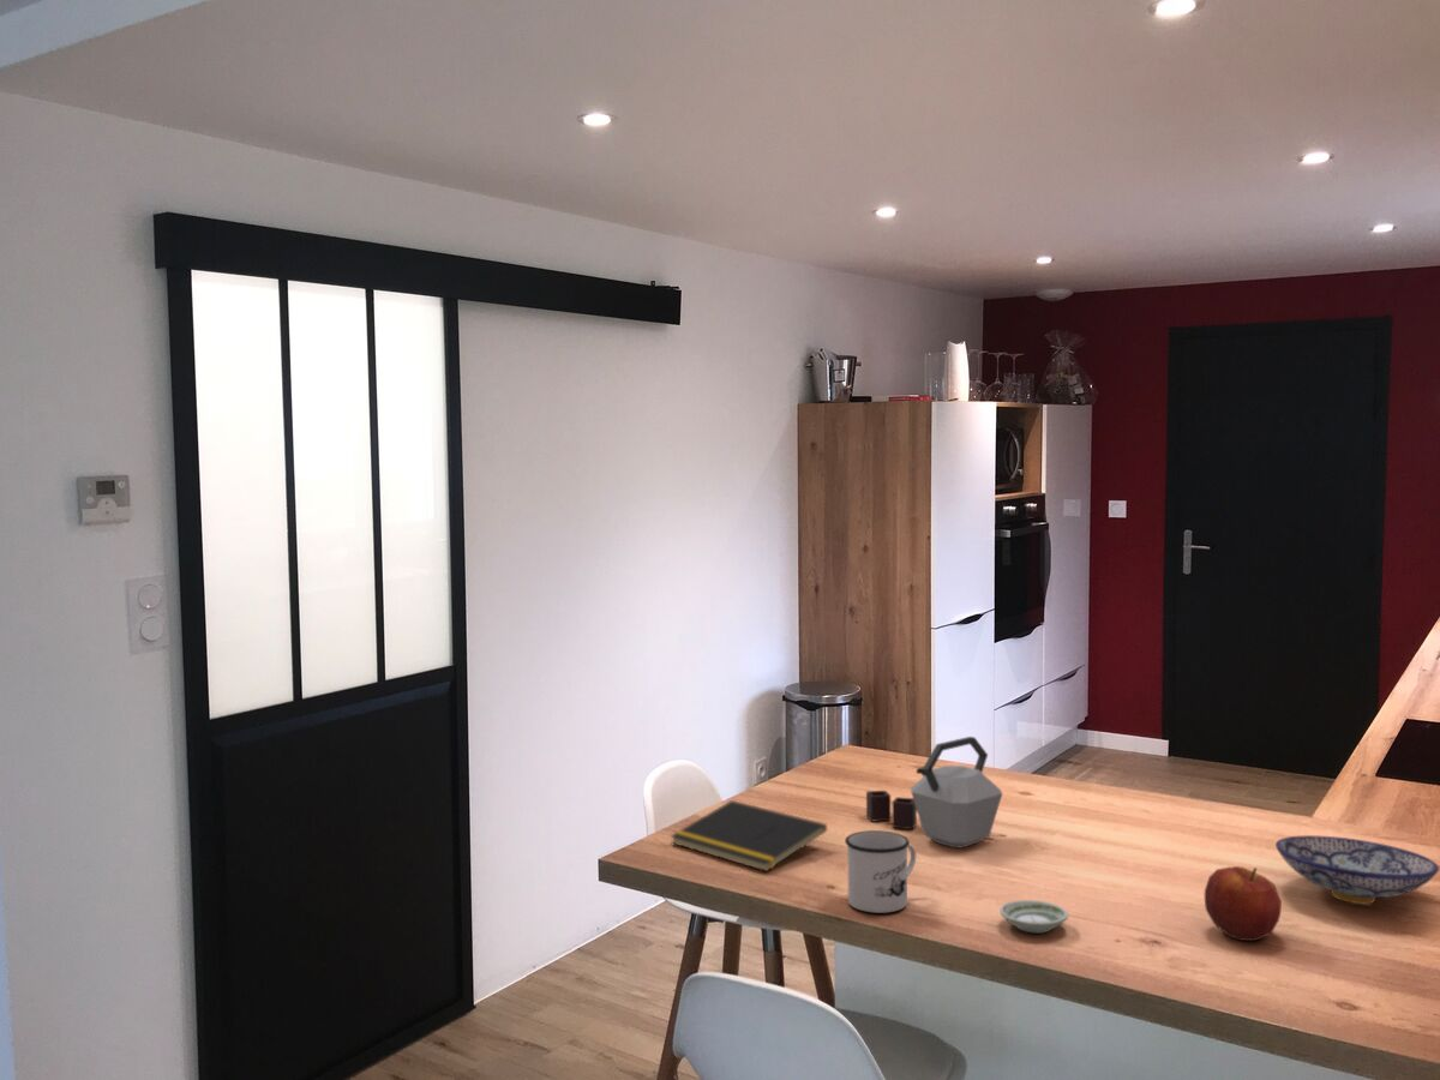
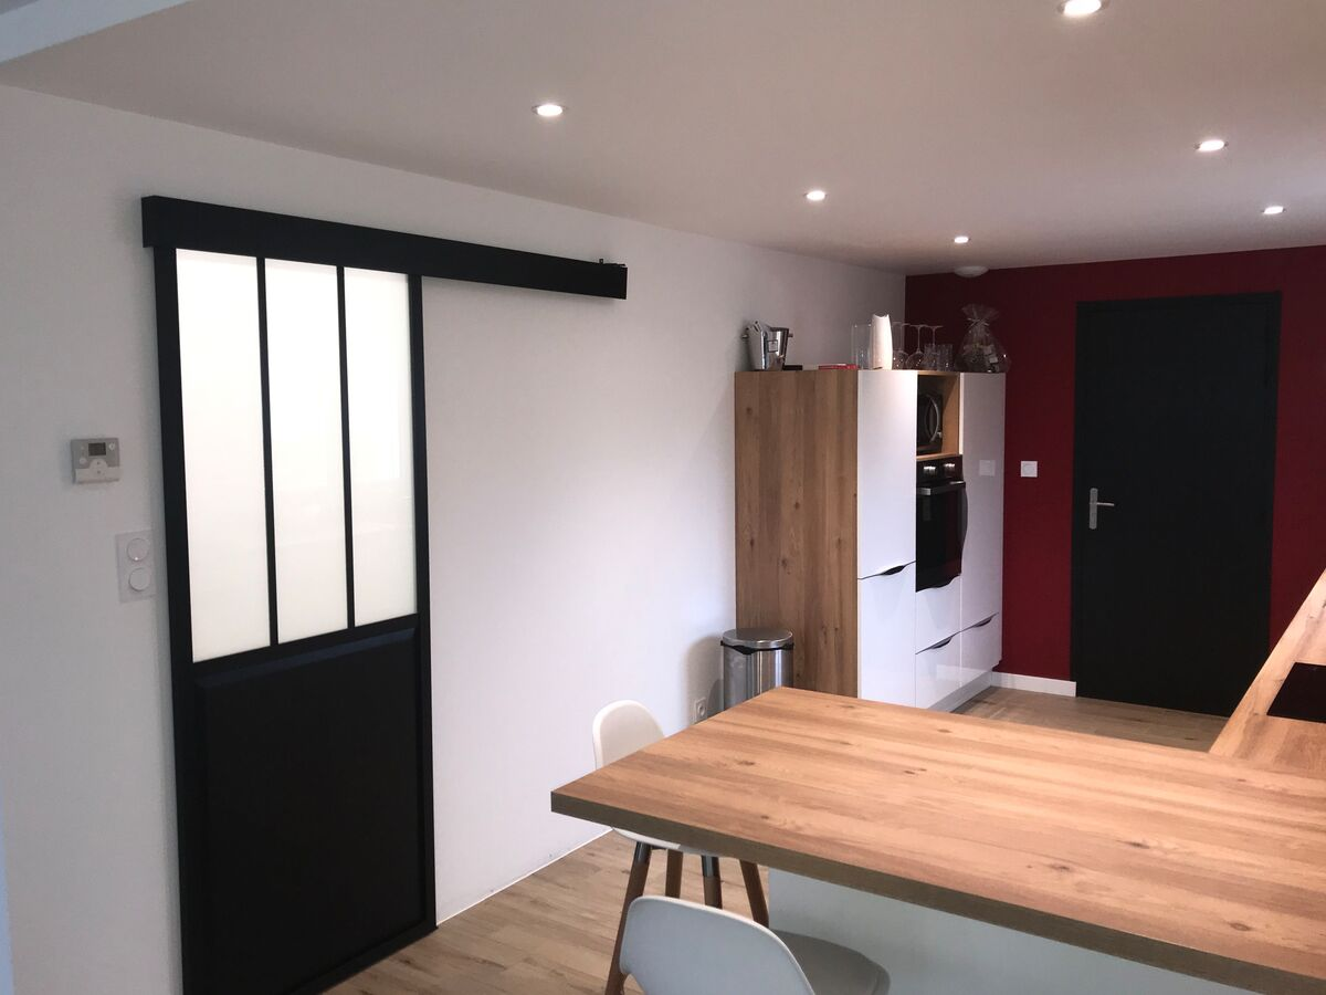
- saucer (1033, 918)
- mug (884, 869)
- apple (1241, 900)
- bowl (1354, 874)
- notepad (748, 833)
- kettle (924, 782)
